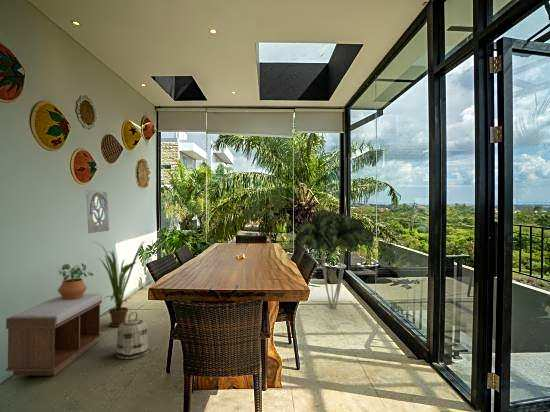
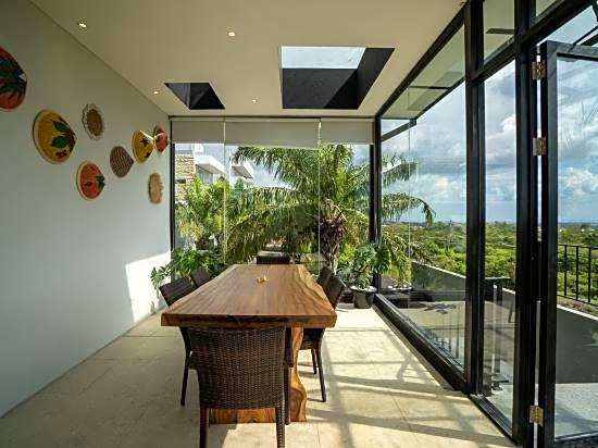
- bench (60, 329)
- potted plant (76, 280)
- wall ornament (97, 211)
- house plant (113, 283)
- basket (132, 332)
- indoor plant (330, 258)
